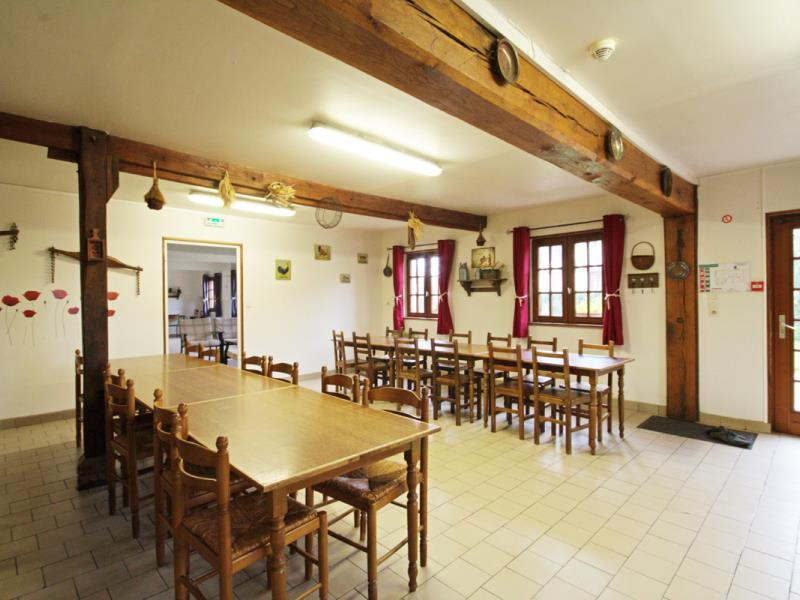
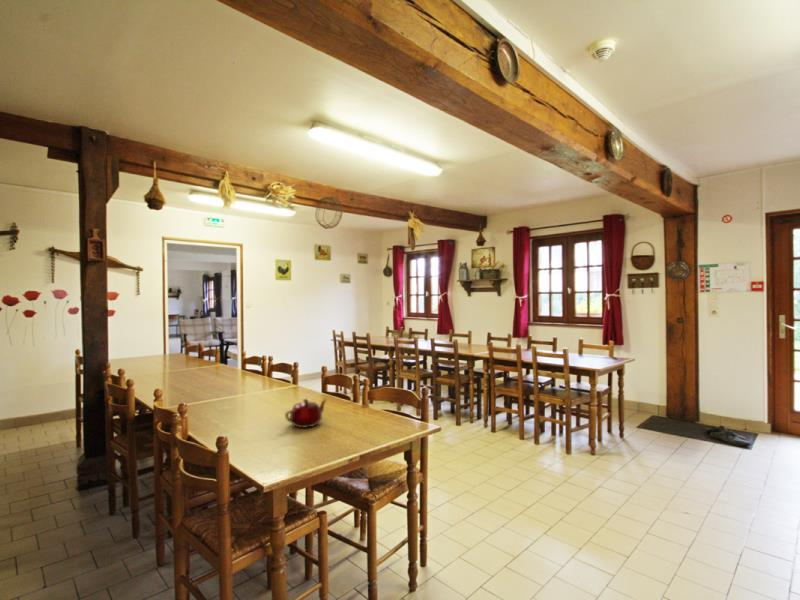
+ teapot (307, 411)
